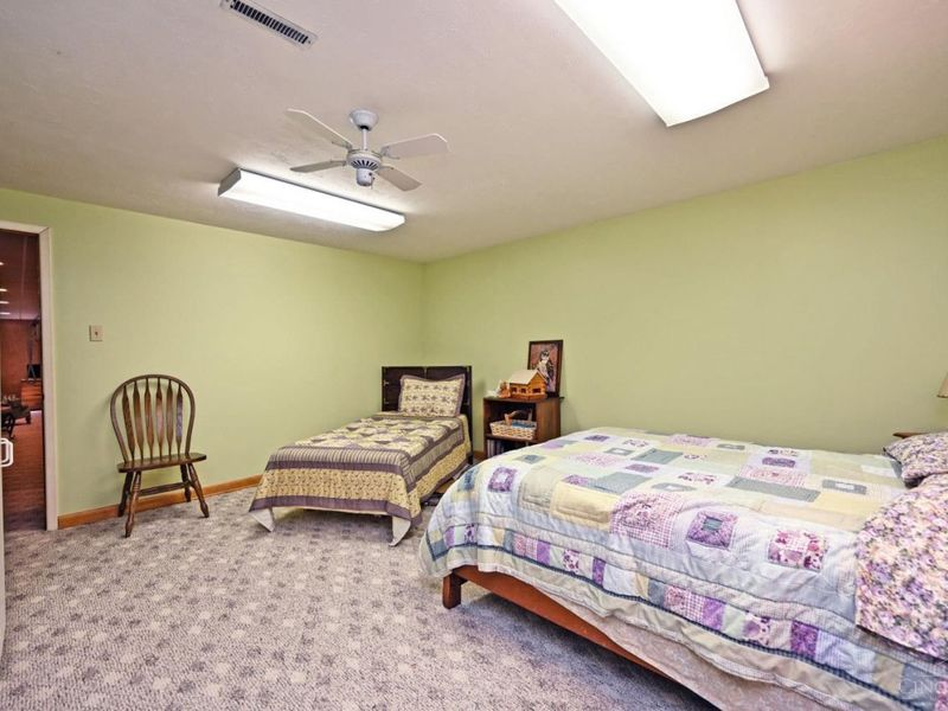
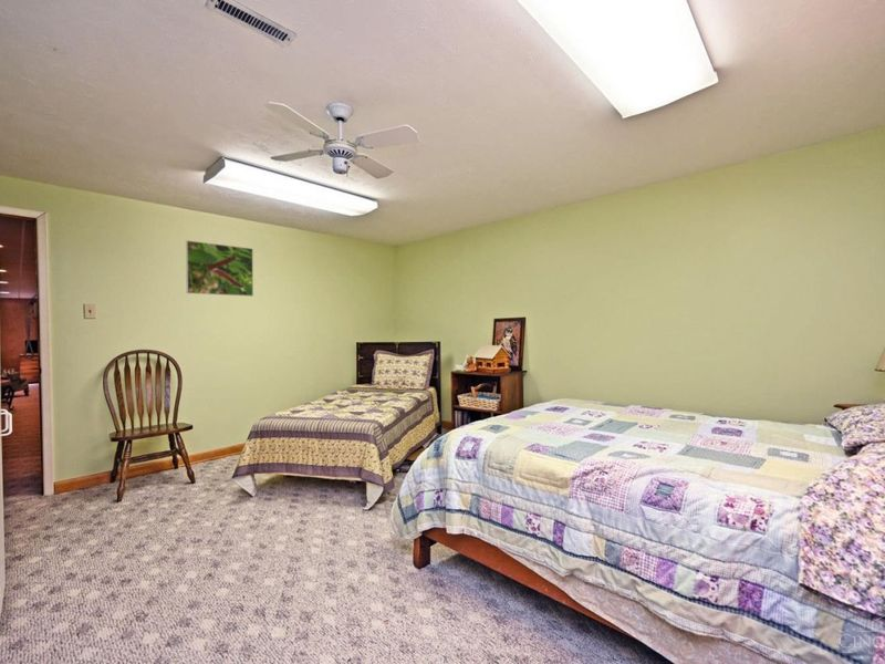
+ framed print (221, 269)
